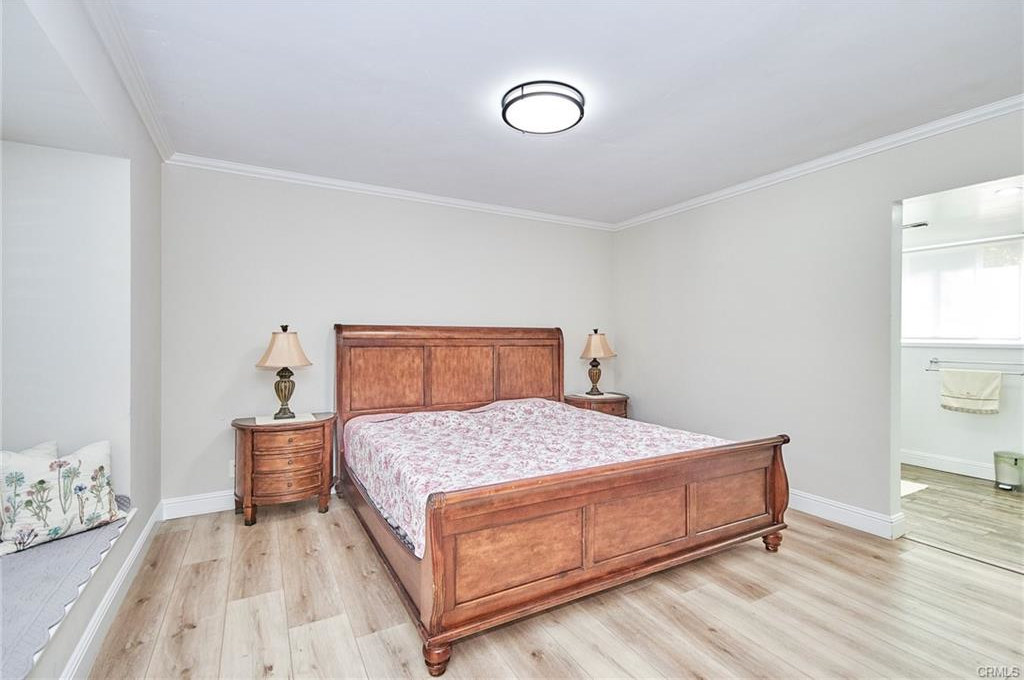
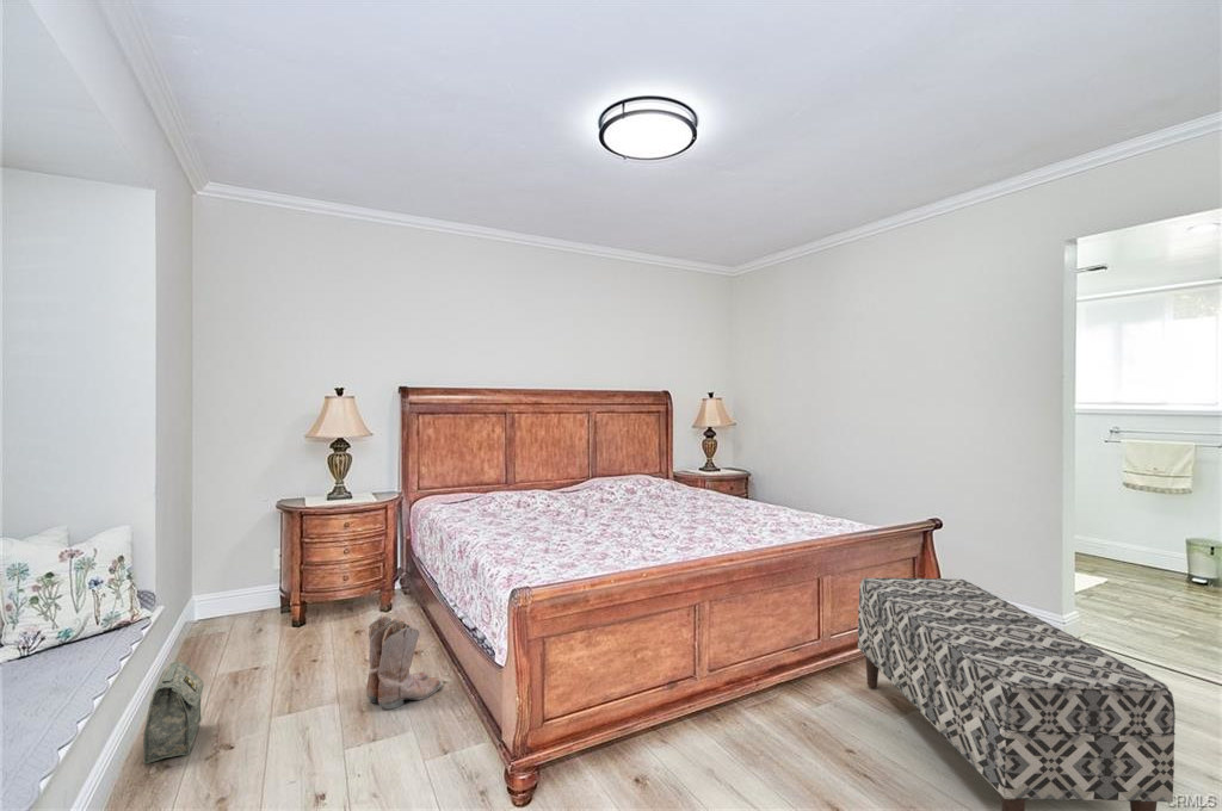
+ bench (979, 683)
+ boots (405, 654)
+ bag (174, 706)
